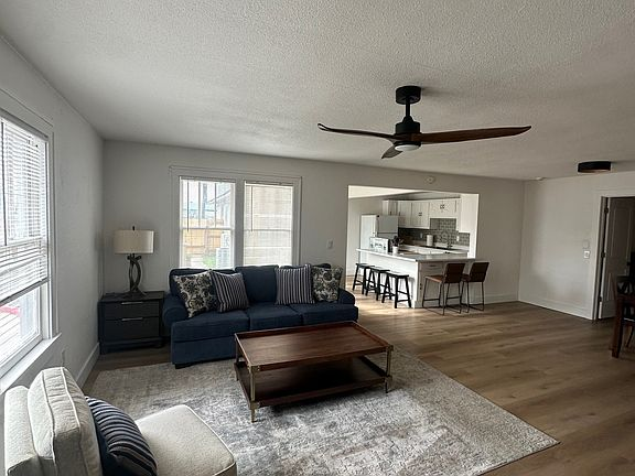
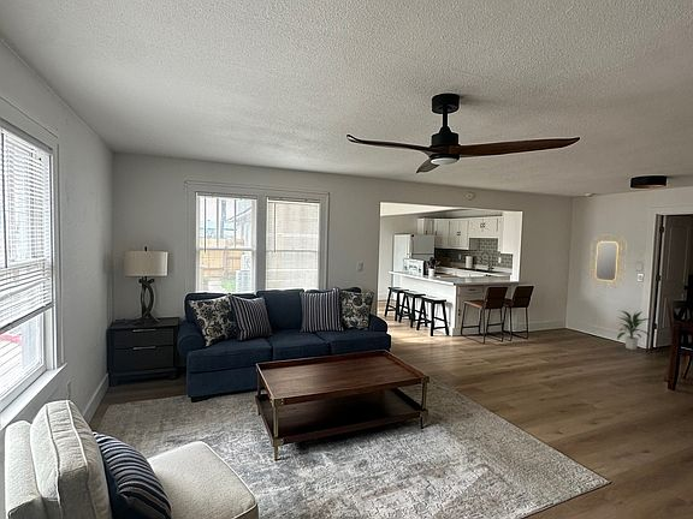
+ indoor plant (630, 328)
+ home mirror (606, 261)
